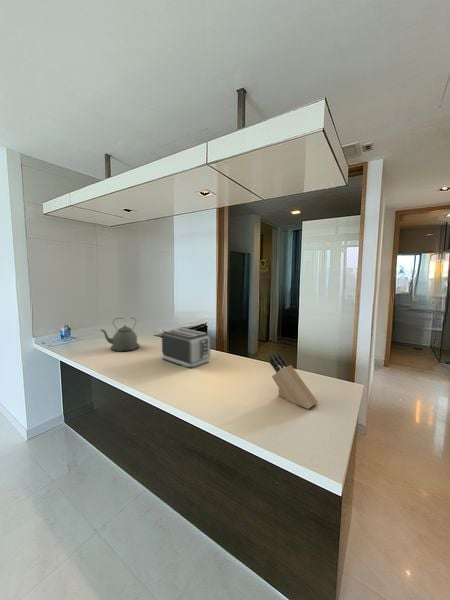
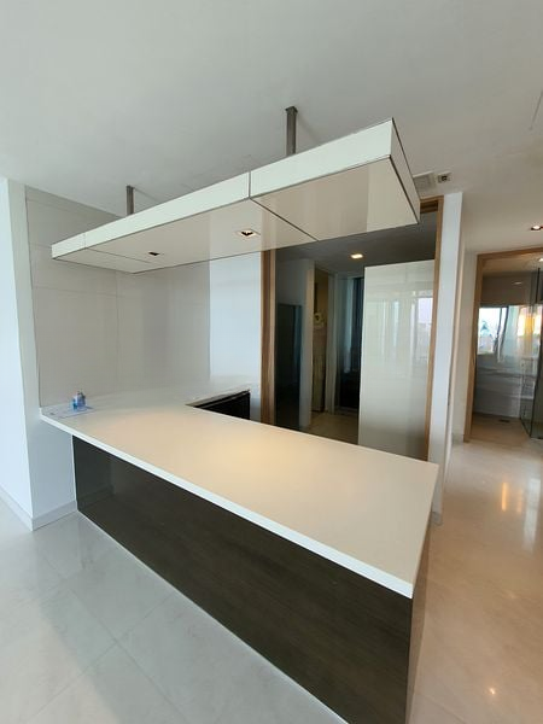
- toaster (186, 346)
- kettle (123, 333)
- knife block (291, 378)
